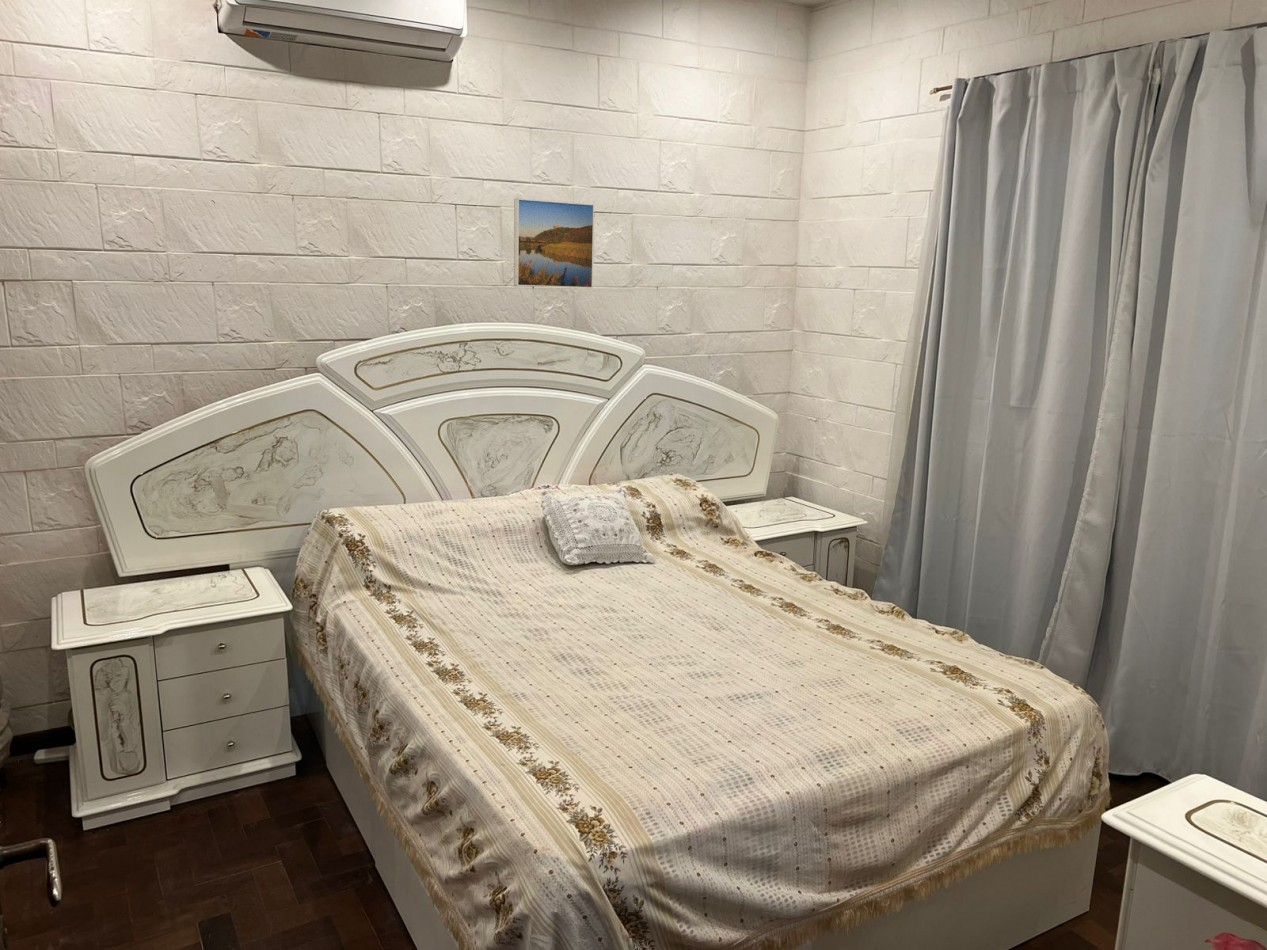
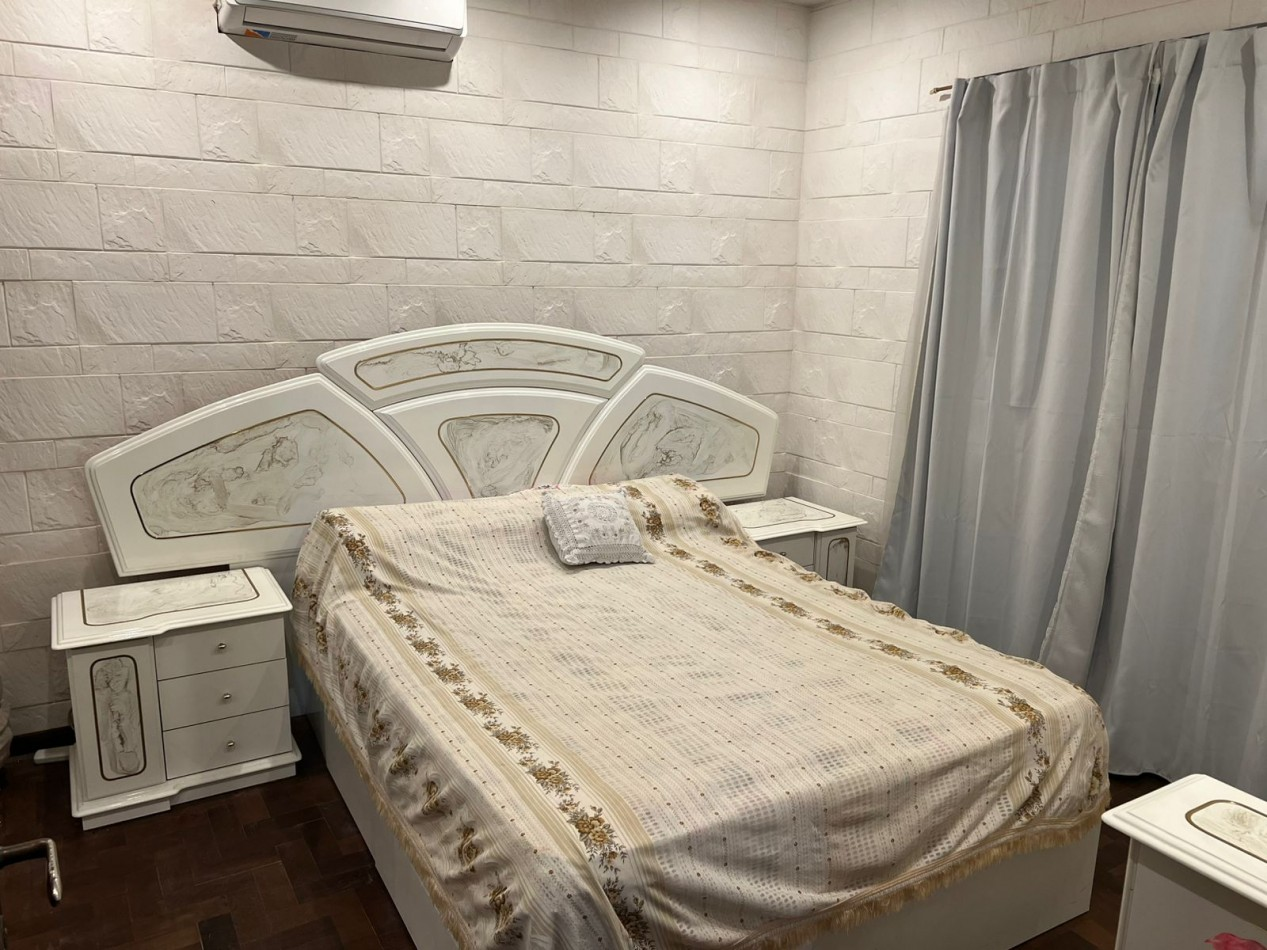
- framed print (554, 244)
